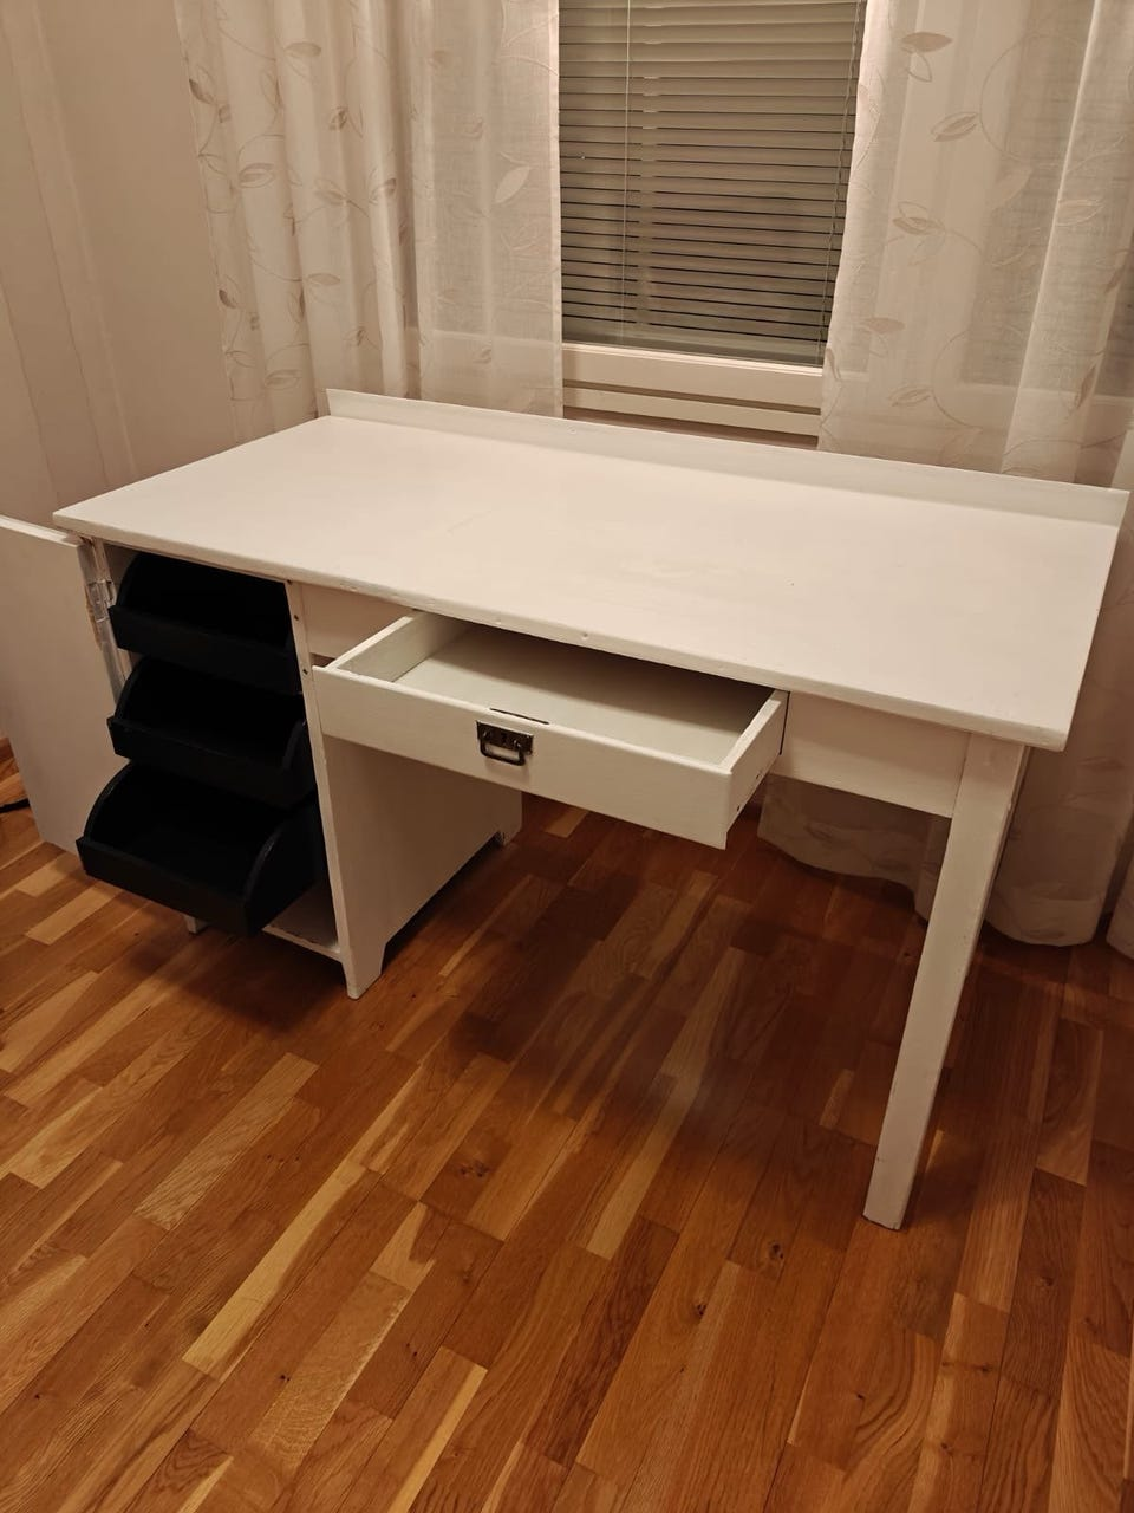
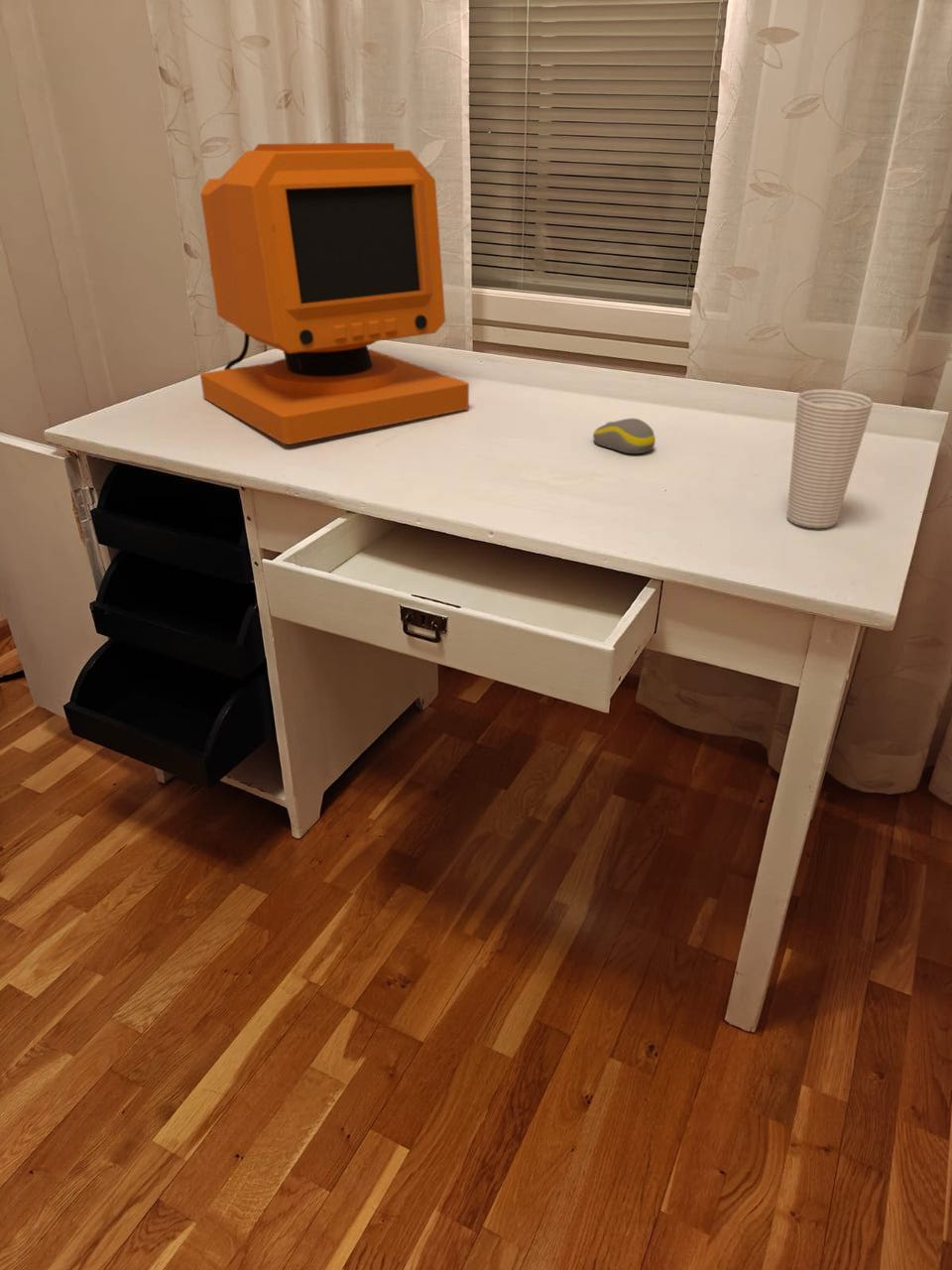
+ computer mouse (624, 432)
+ computer monitor (317, 280)
+ cup (822, 460)
